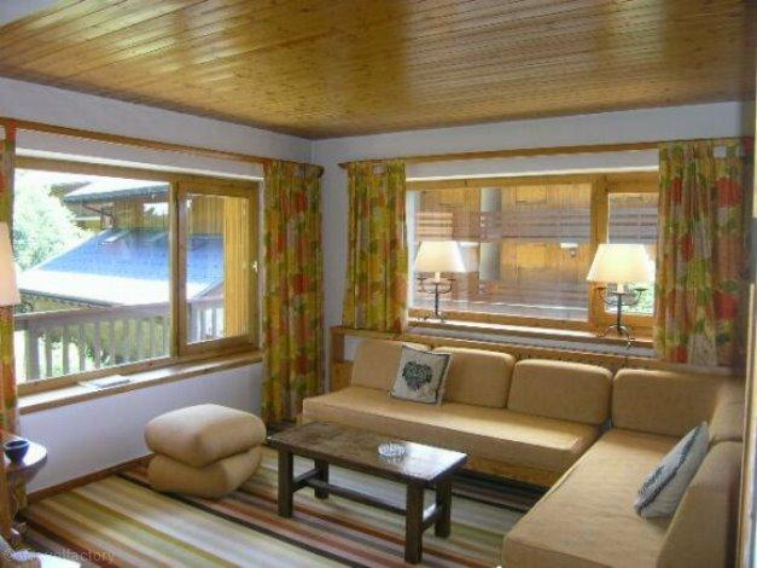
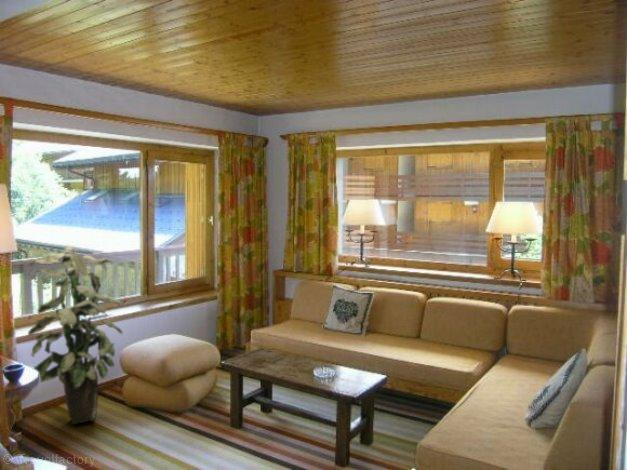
+ indoor plant (74, 333)
